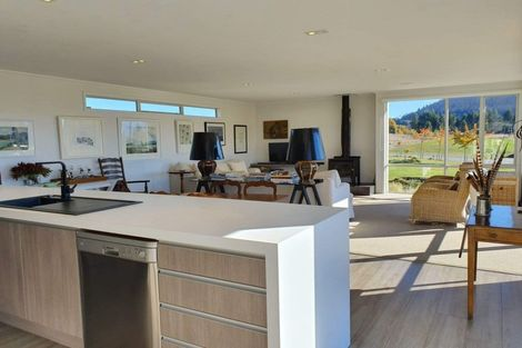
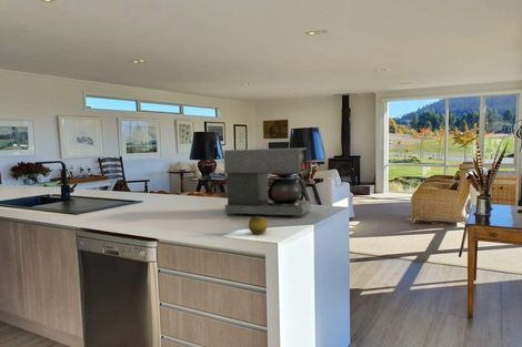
+ coffee maker (267, 181)
+ fruit (258, 224)
